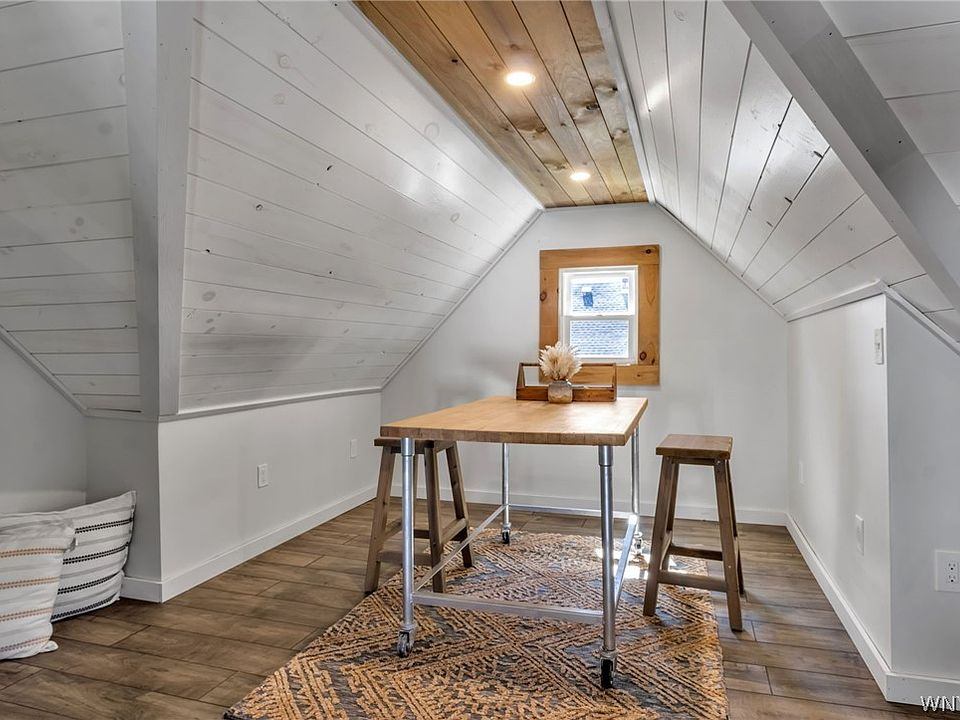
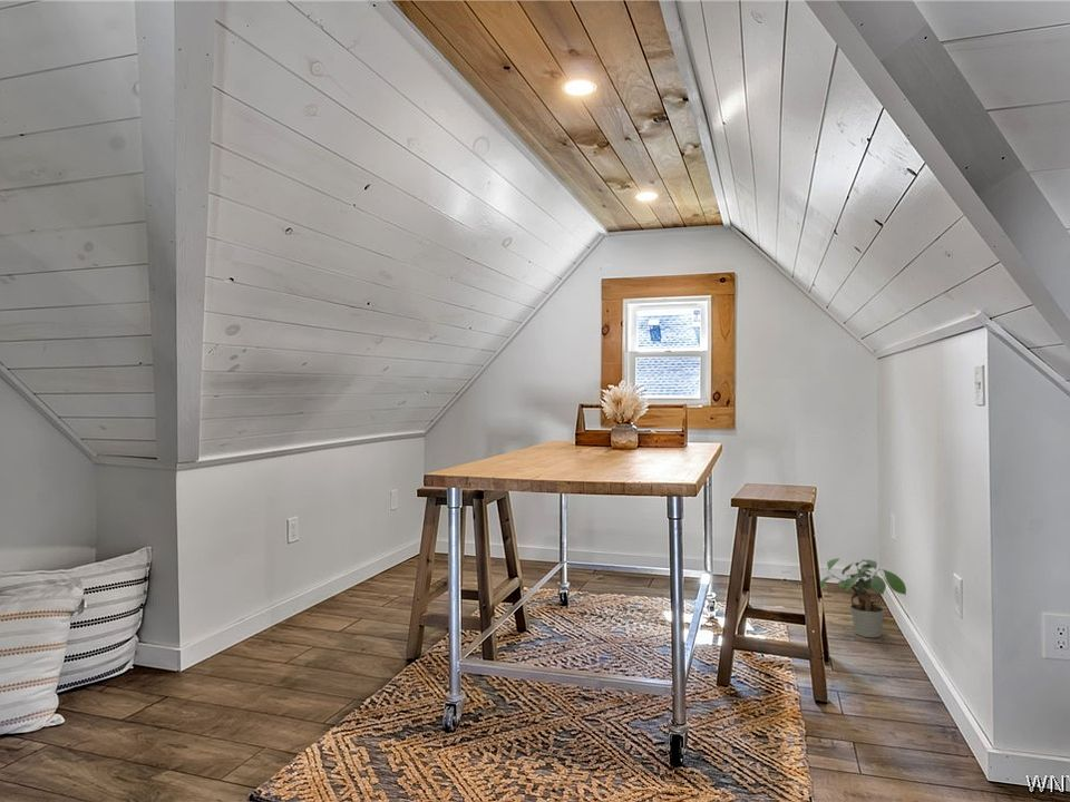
+ potted plant (856, 596)
